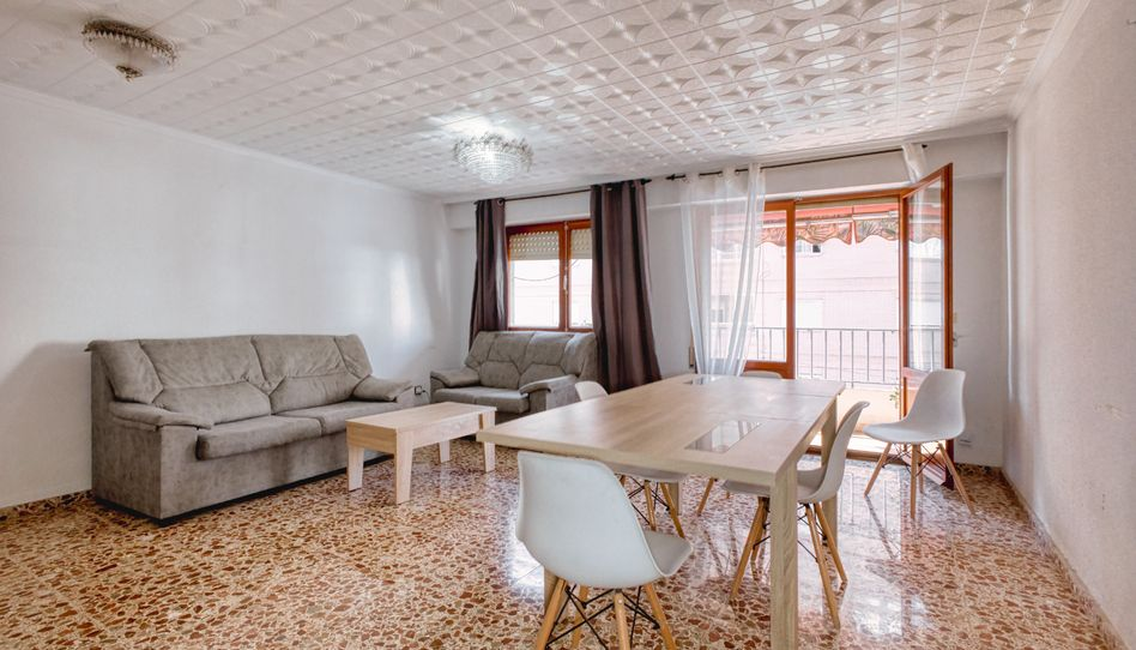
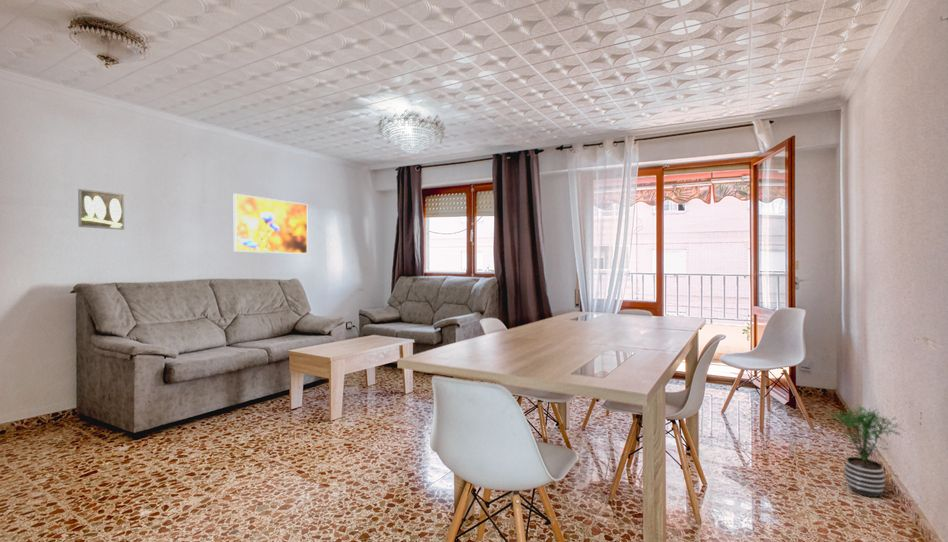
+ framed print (102, 210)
+ potted plant (862, 448)
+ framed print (273, 226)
